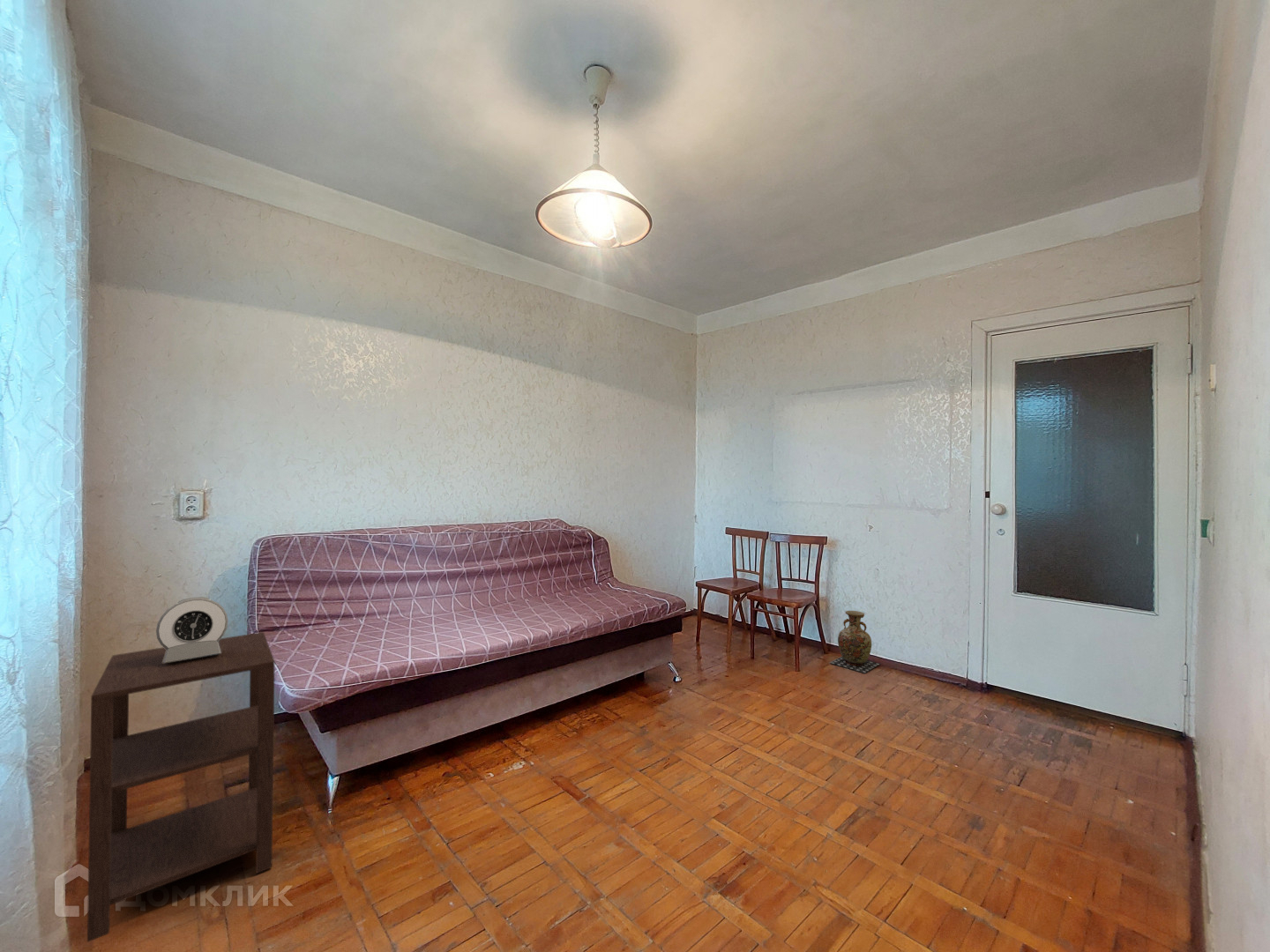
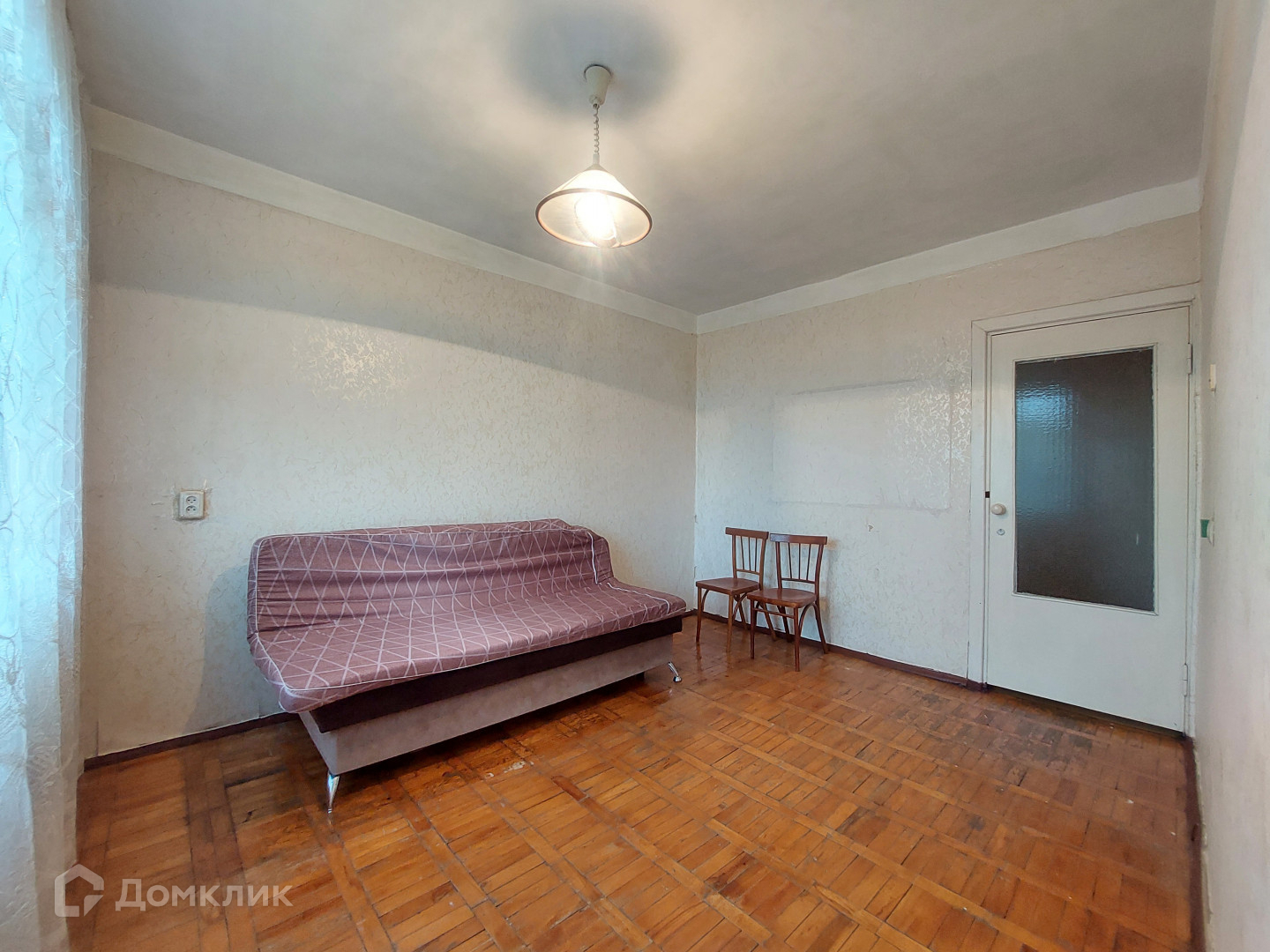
- vase (855, 638)
- side table (190, 759)
- alarm clock (193, 627)
